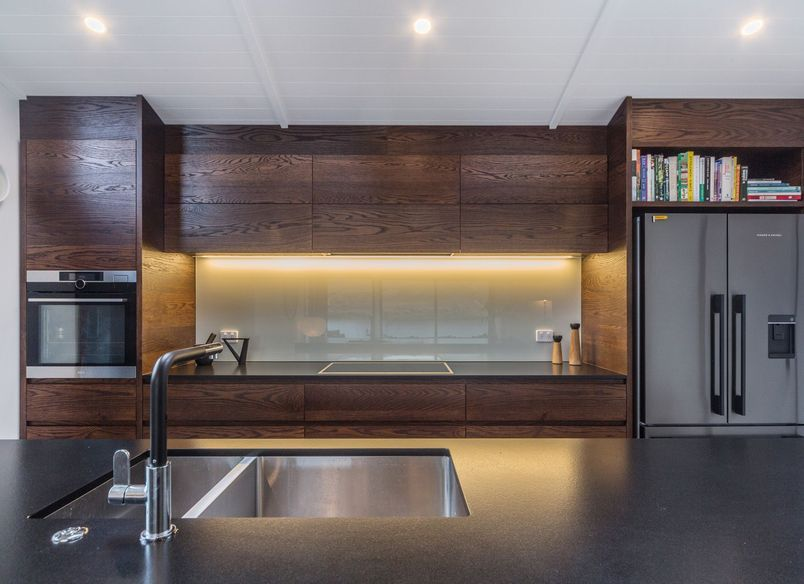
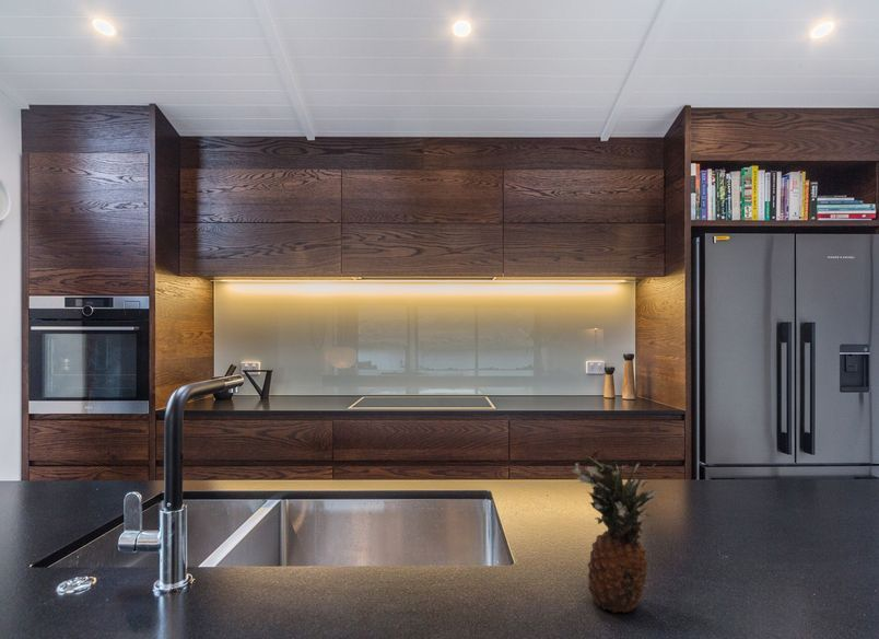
+ fruit (610, 526)
